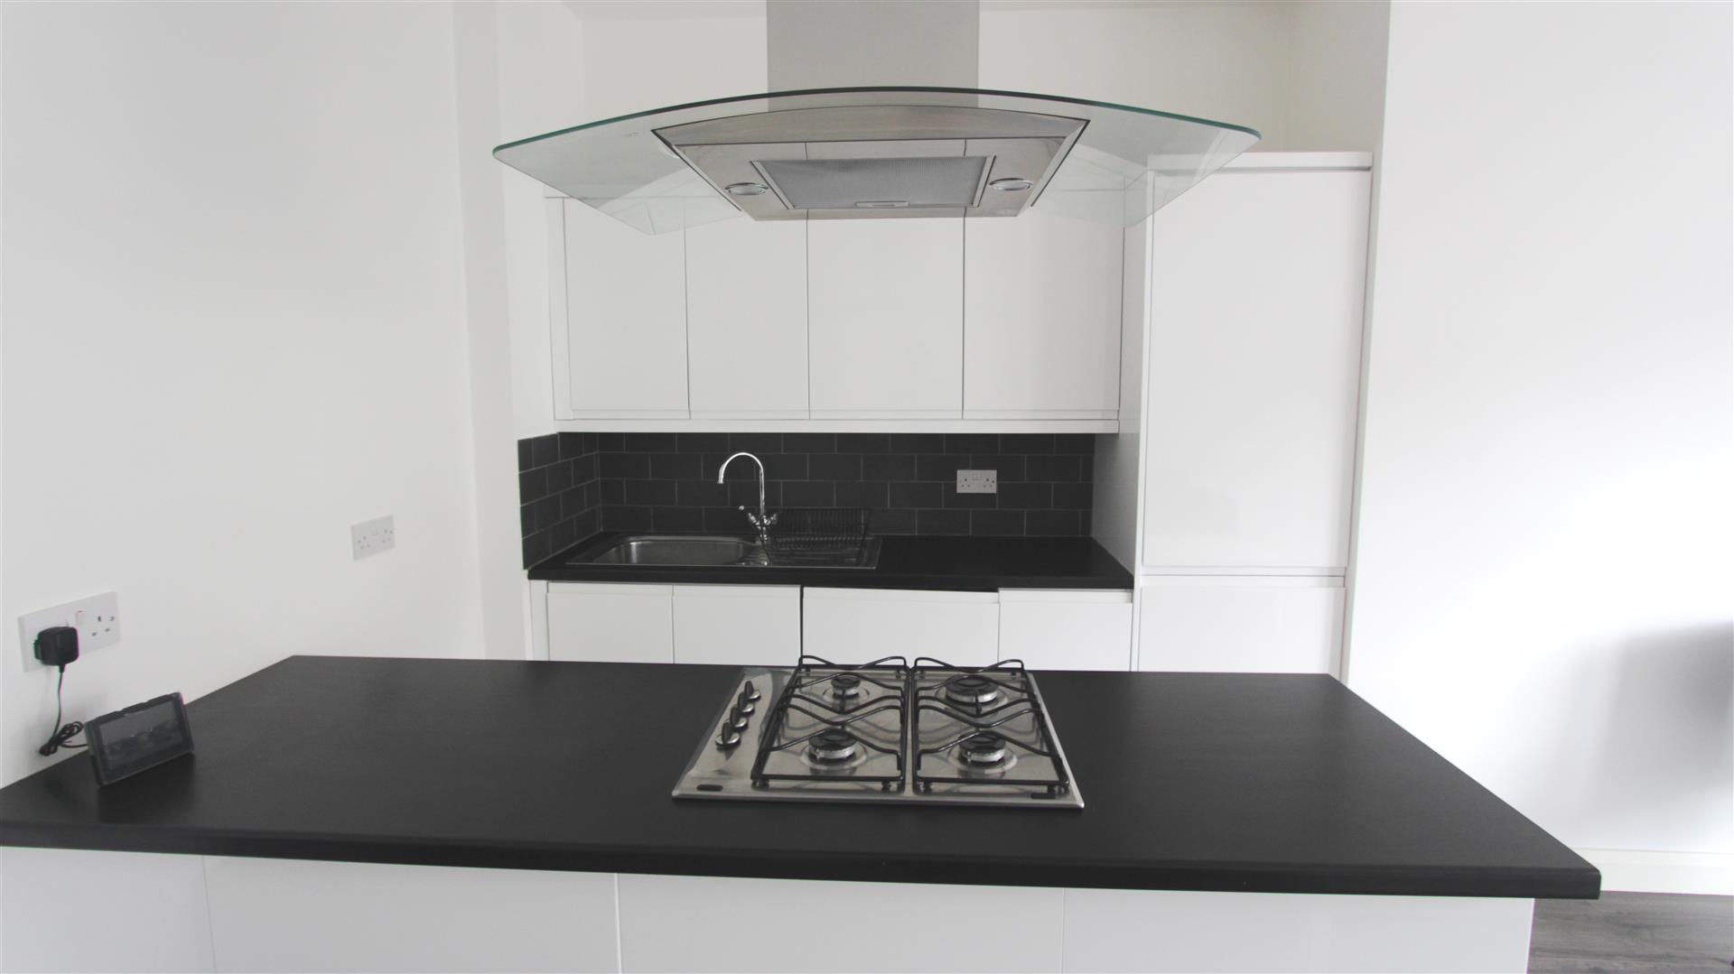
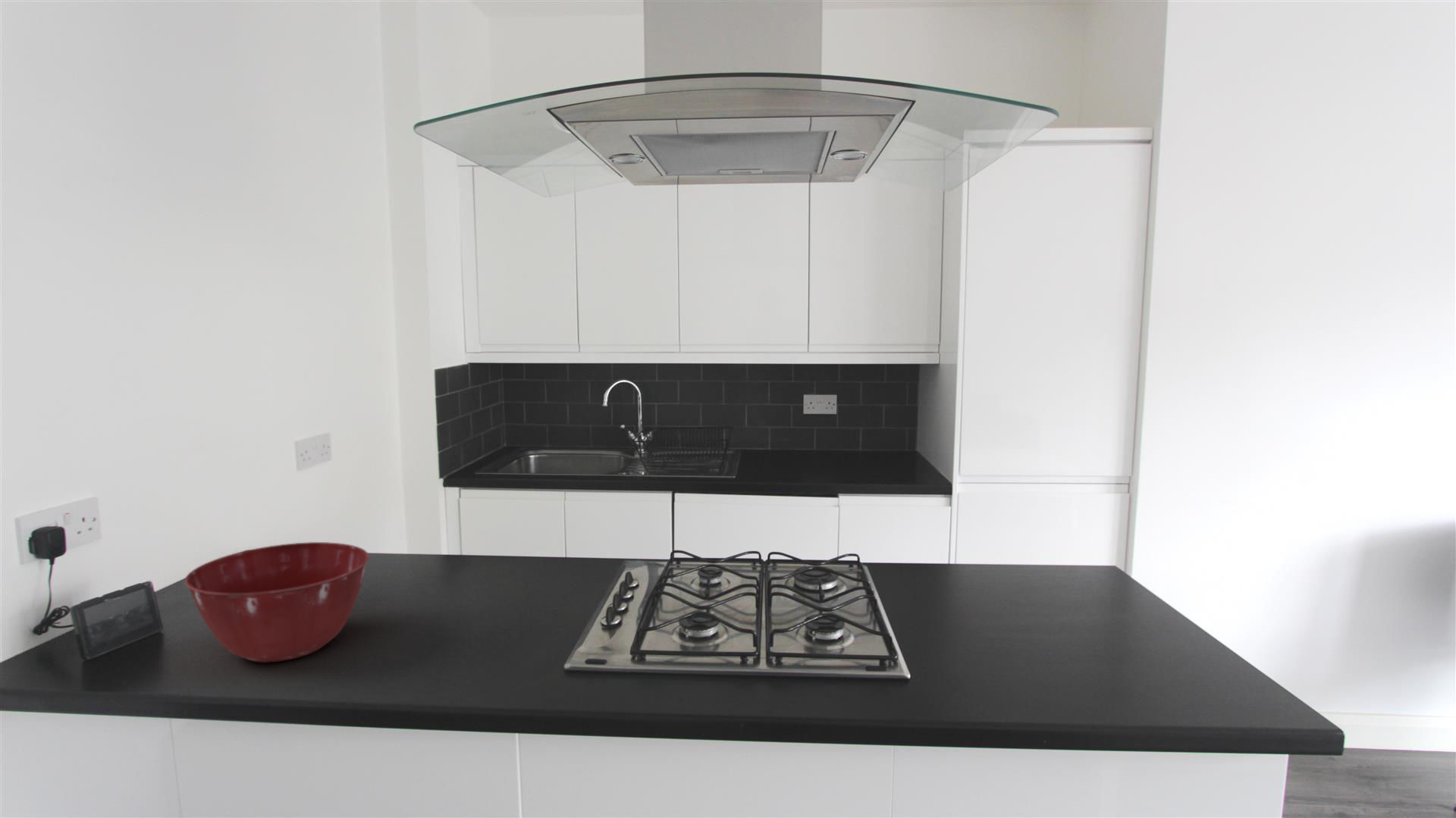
+ mixing bowl (284, 606)
